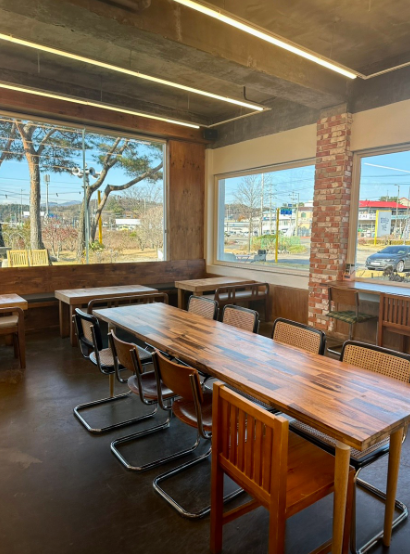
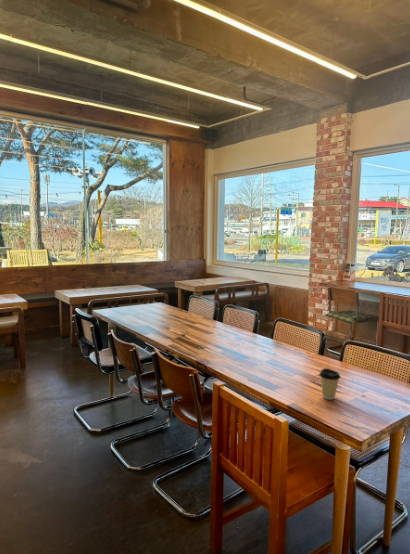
+ coffee cup (329, 384)
